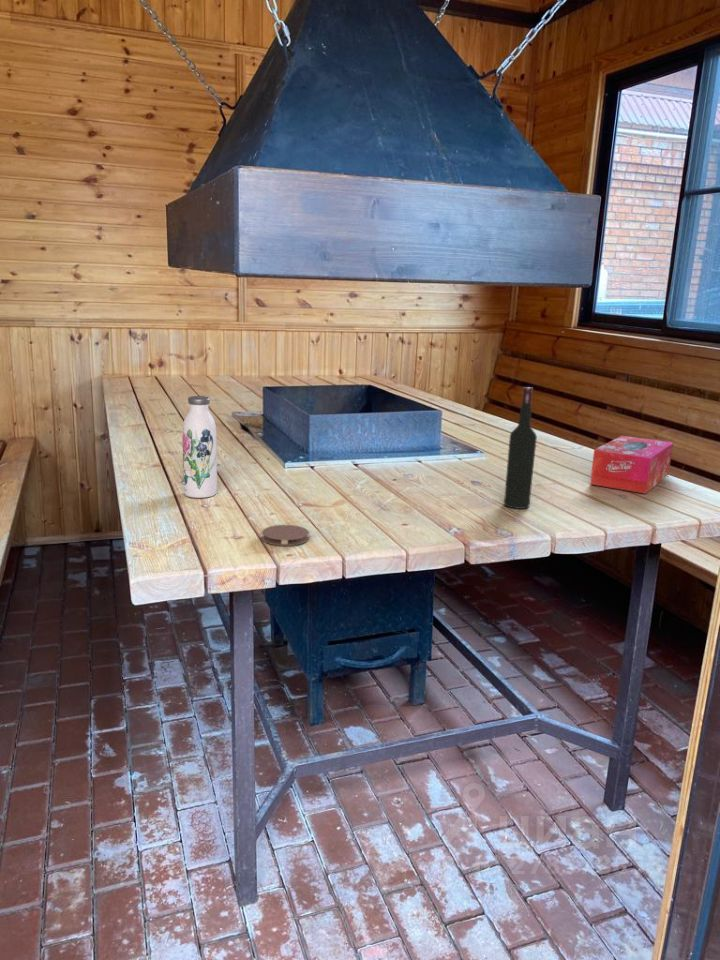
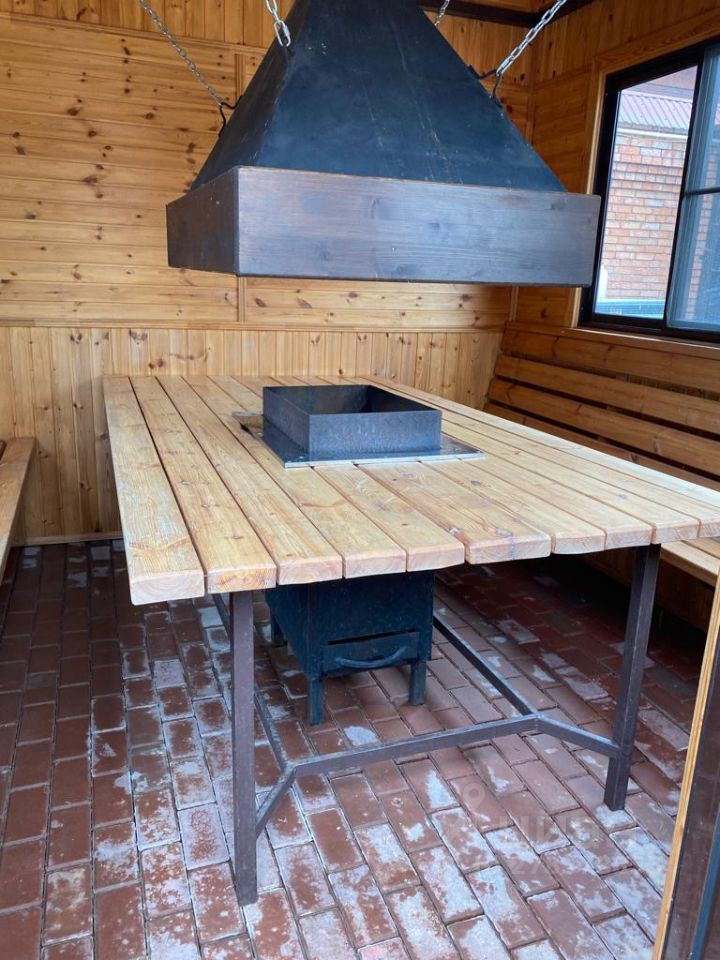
- wine bottle (522, 447)
- coaster (285, 535)
- water bottle (199, 445)
- tissue box (632, 462)
